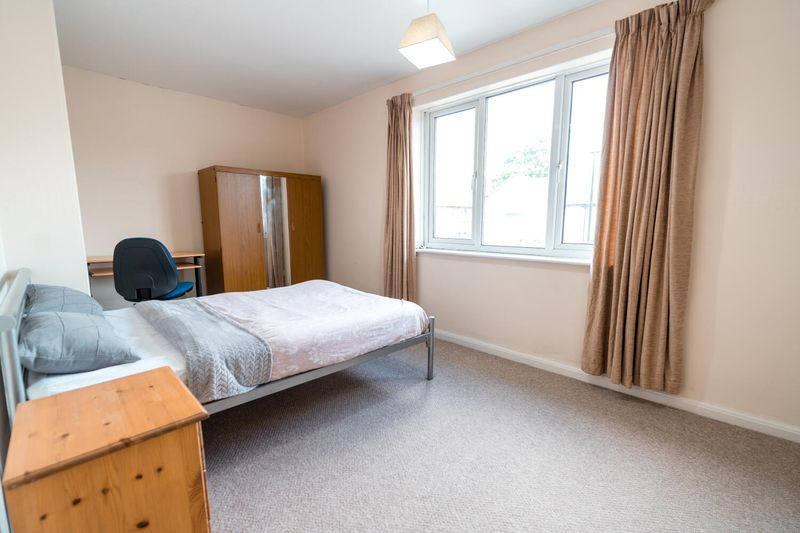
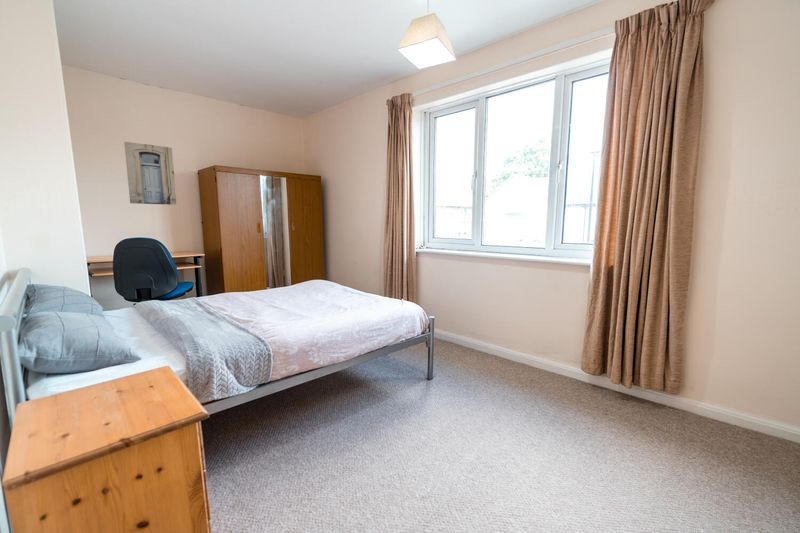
+ wall art (151, 174)
